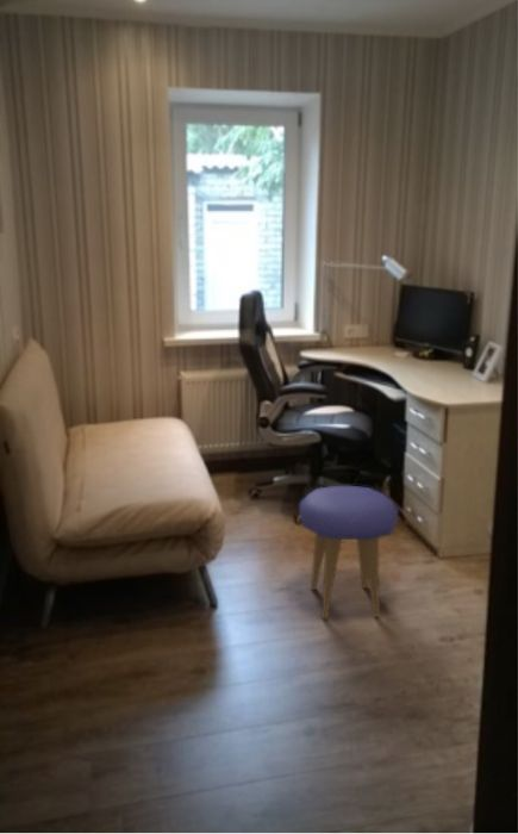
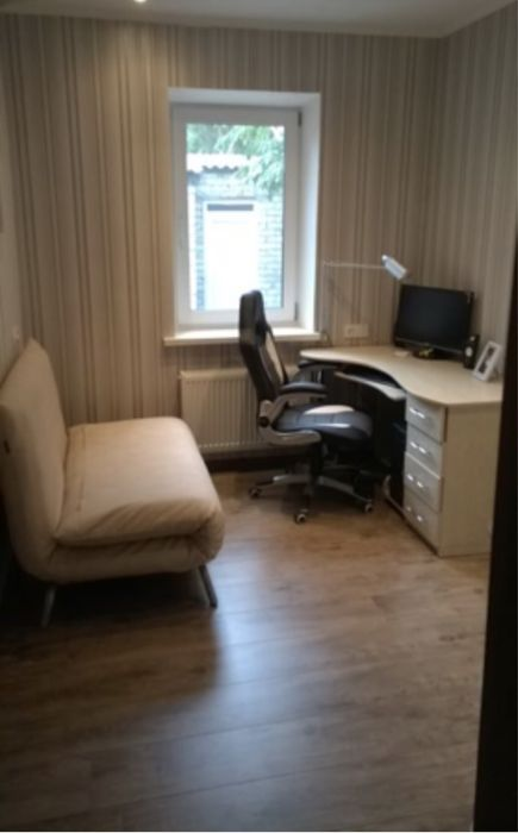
- stool (339, 548)
